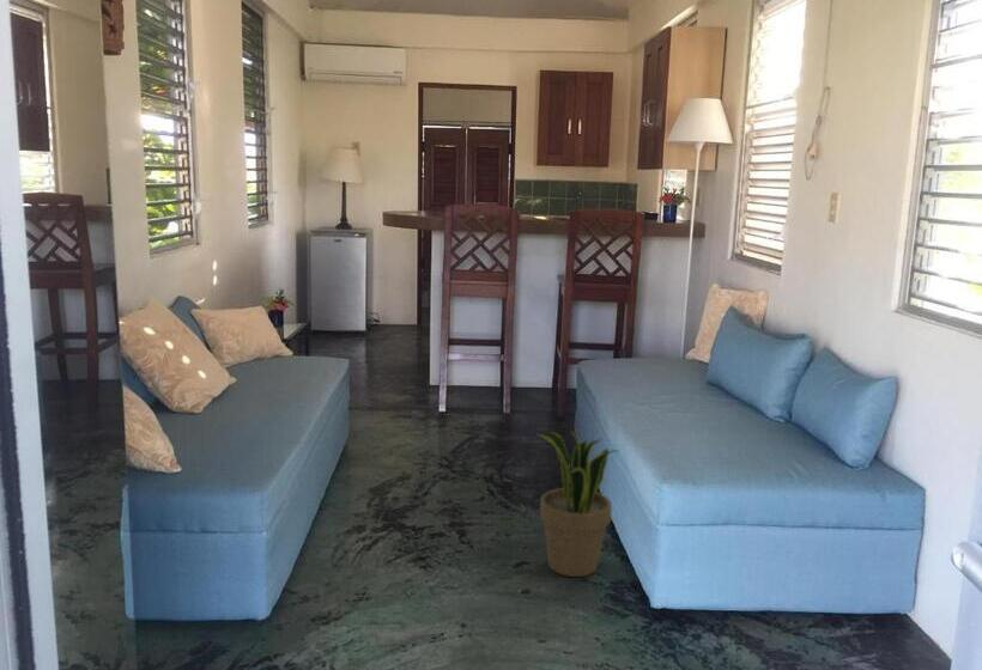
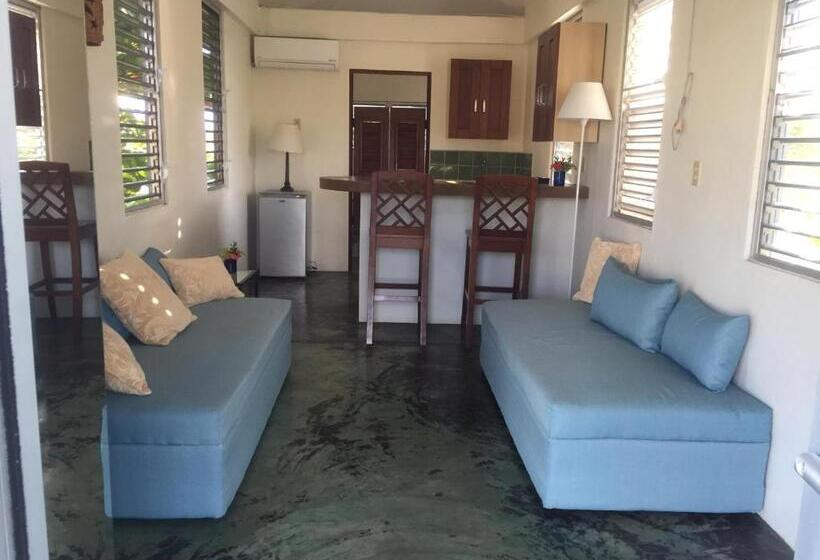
- potted plant (571, 499)
